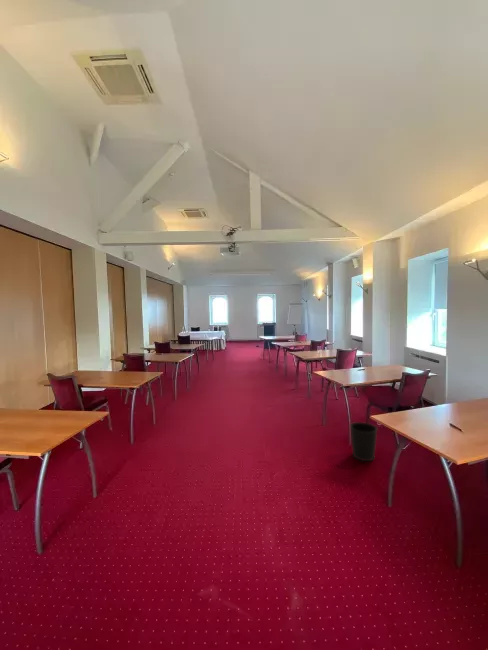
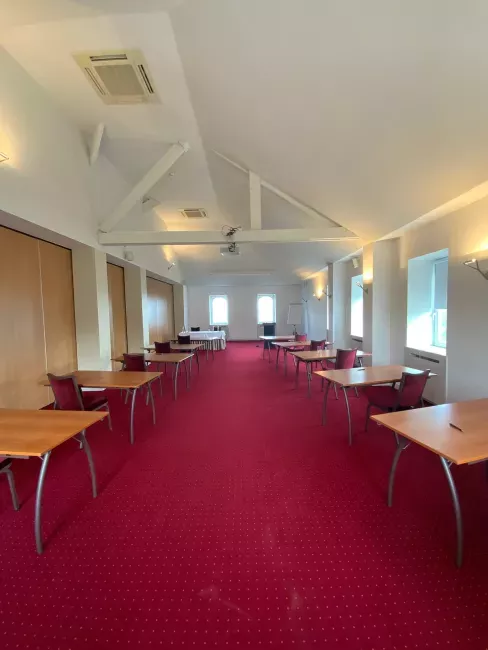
- wastebasket (363, 441)
